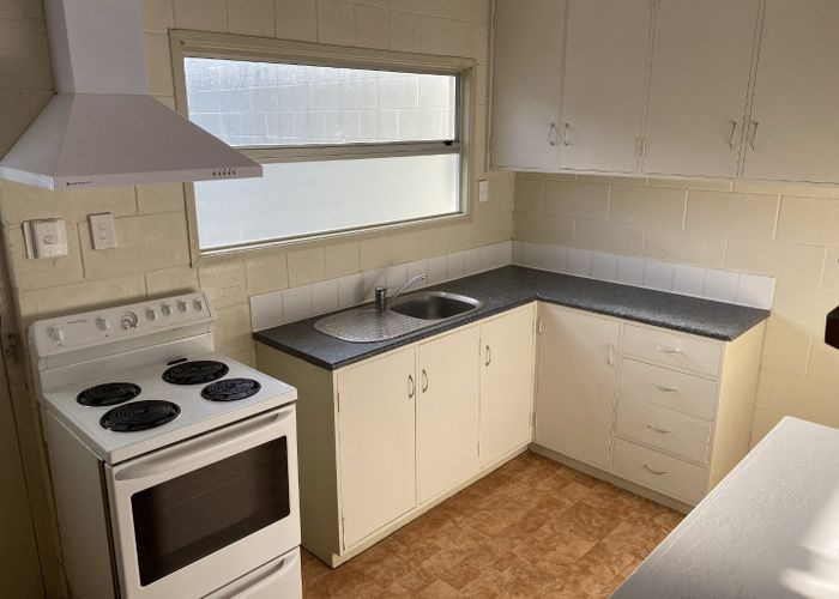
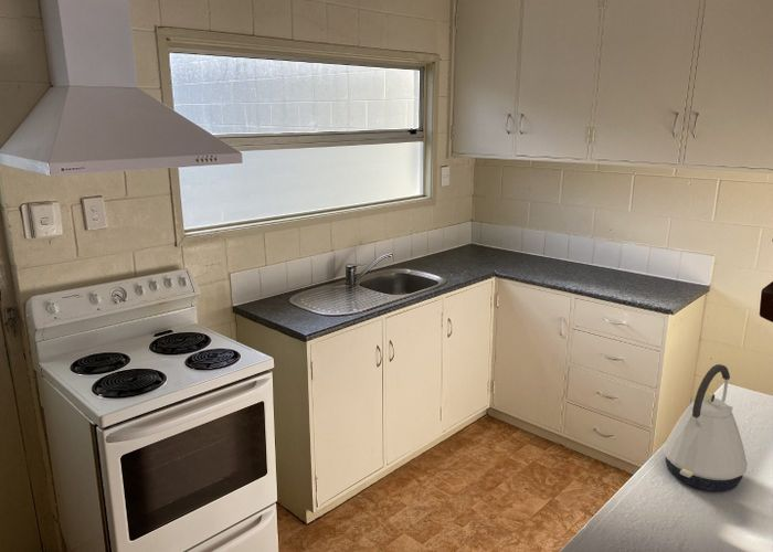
+ kettle (709, 421)
